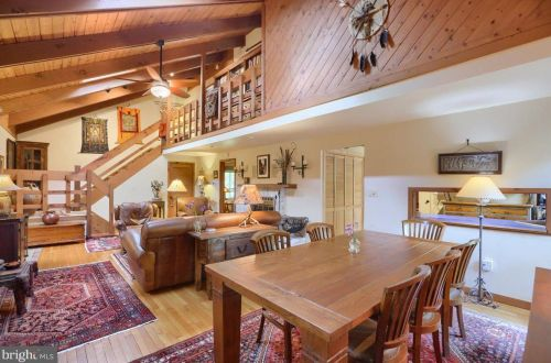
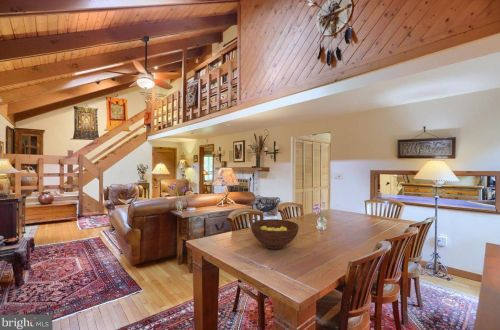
+ fruit bowl (274, 235)
